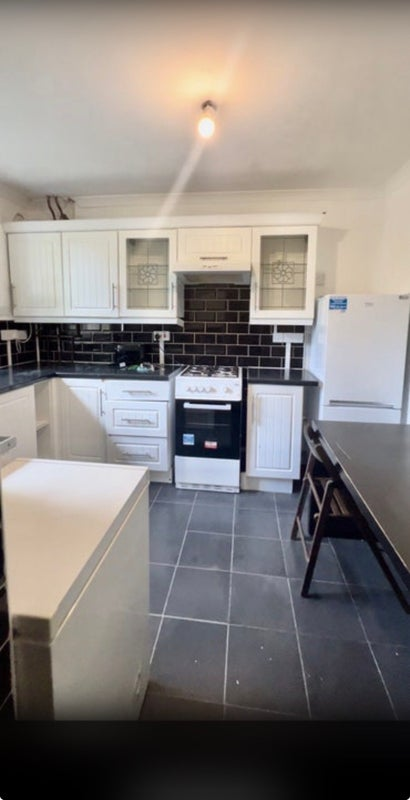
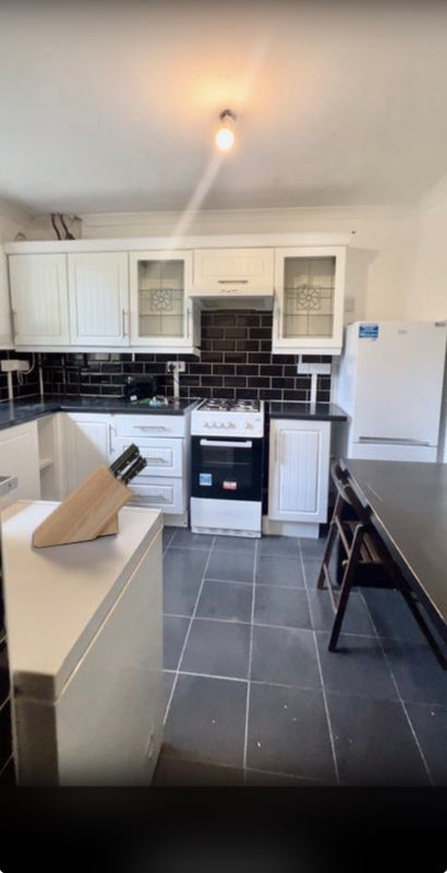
+ knife block (90, 490)
